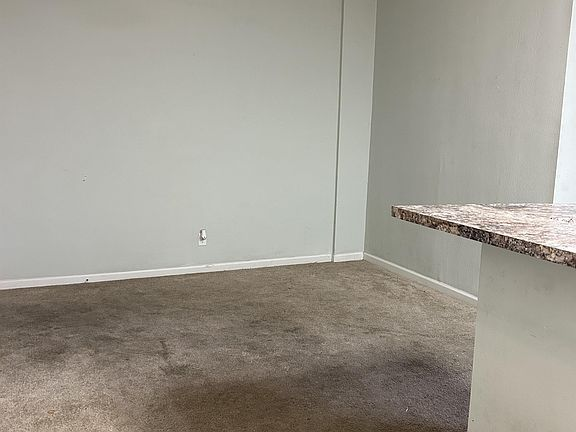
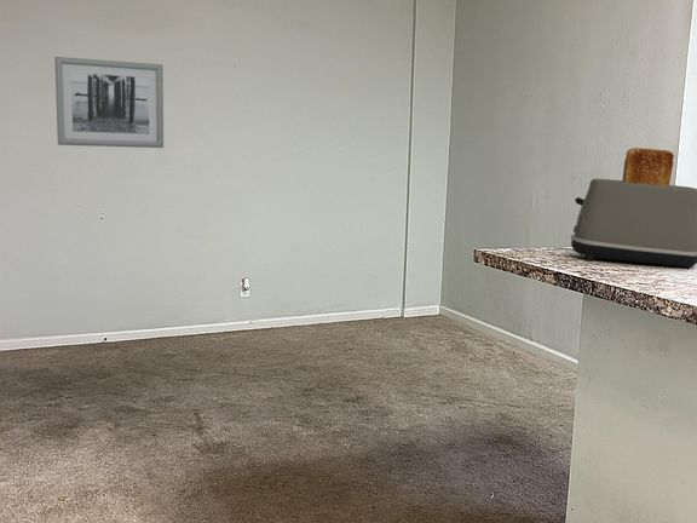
+ toaster (638, 205)
+ wall art (110, 104)
